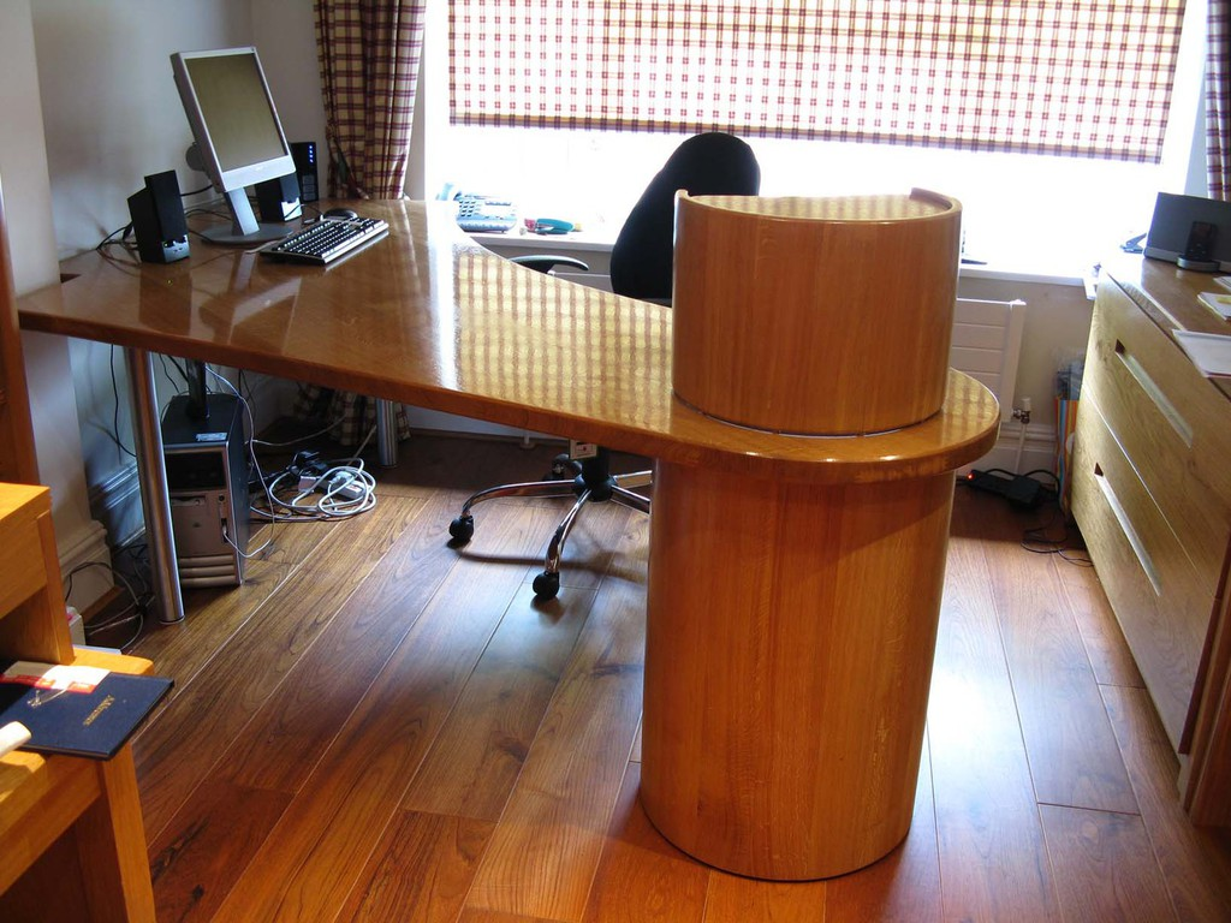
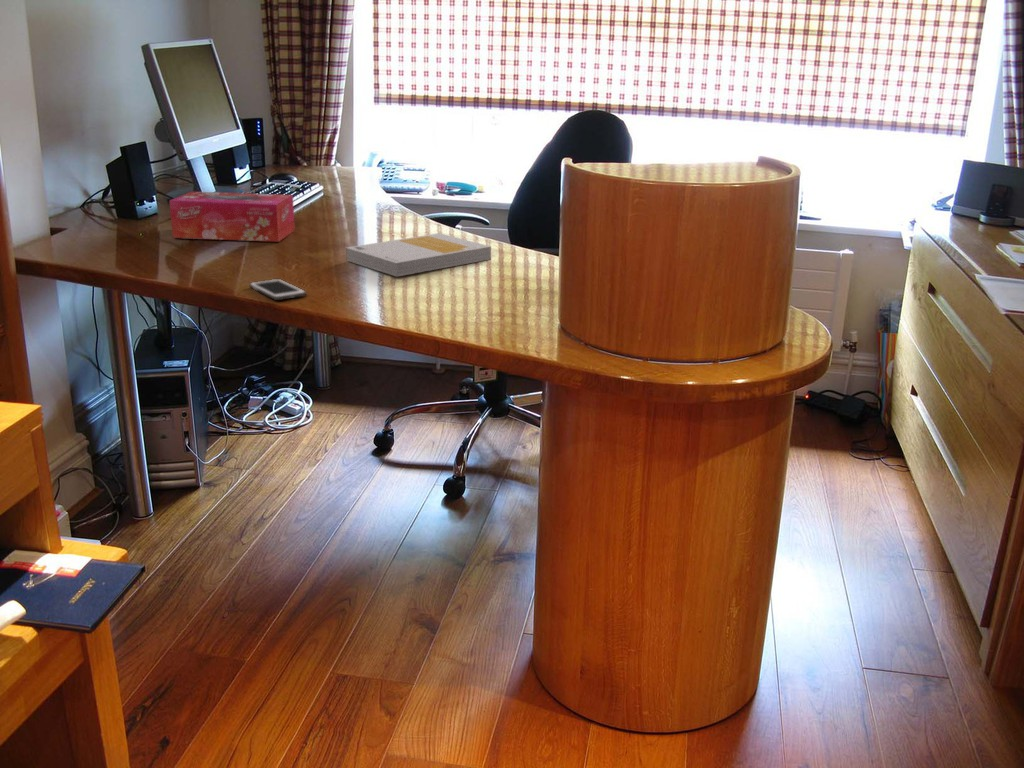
+ book (419, 253)
+ cell phone (277, 289)
+ tissue box (233, 216)
